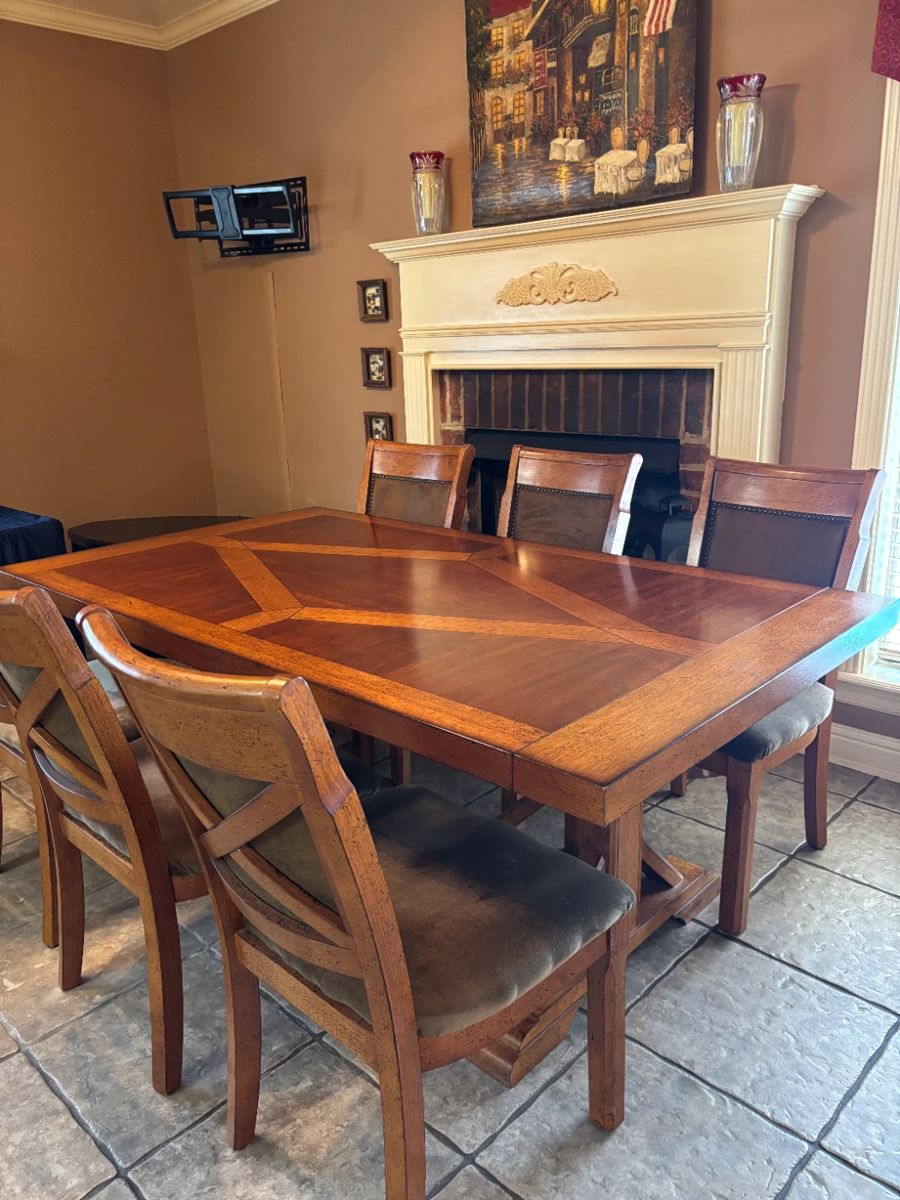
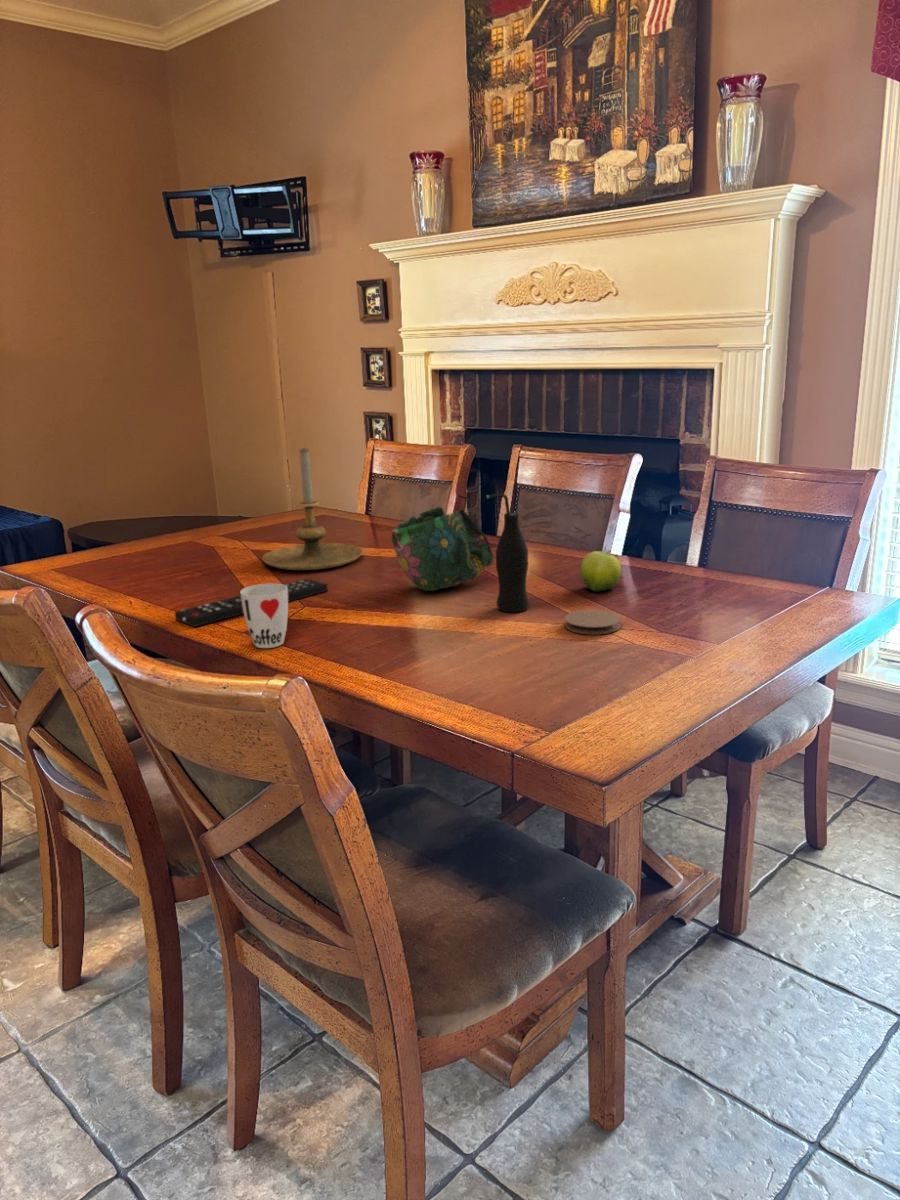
+ fruit (600, 569)
+ bottle (506, 551)
+ remote control (241, 600)
+ decorative bowl (441, 548)
+ cup (266, 616)
+ candle holder (308, 505)
+ coaster (592, 621)
